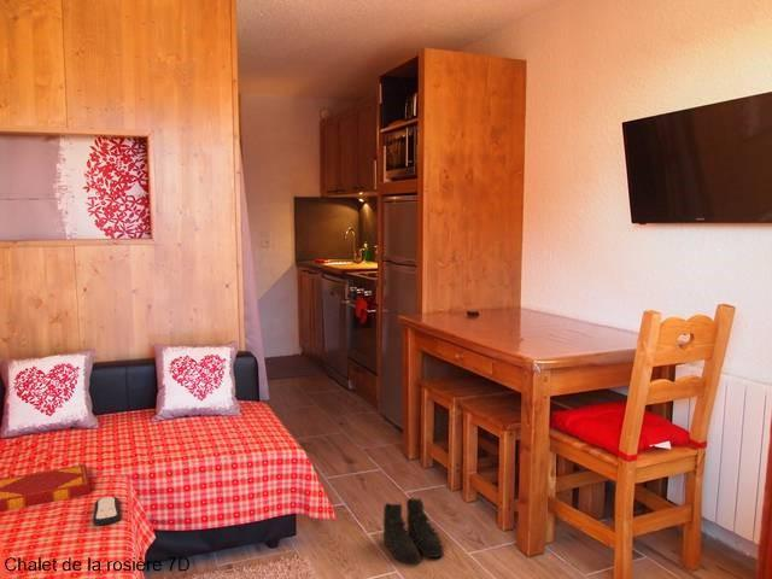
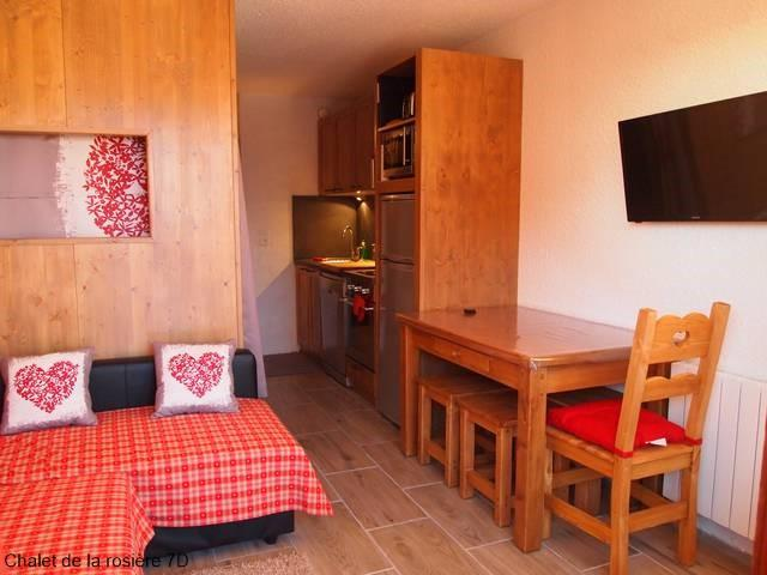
- boots (411, 526)
- remote control (106, 509)
- hardback book (41, 487)
